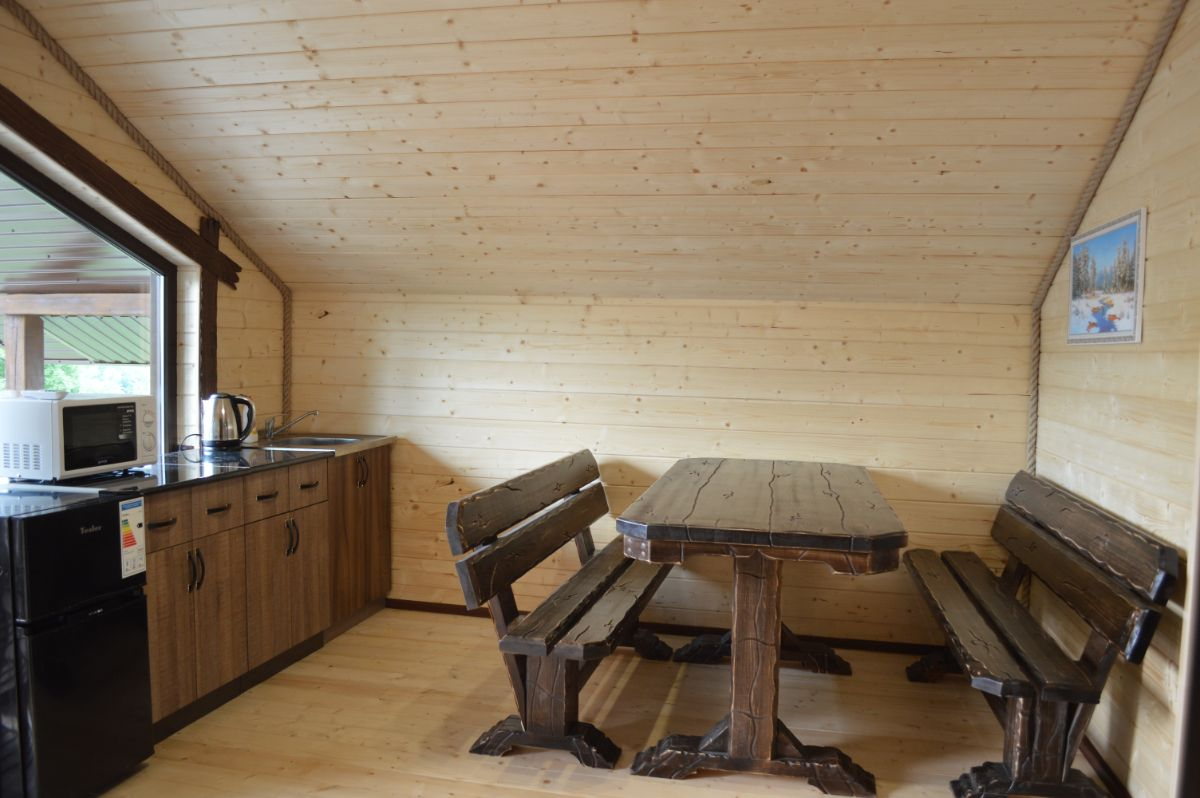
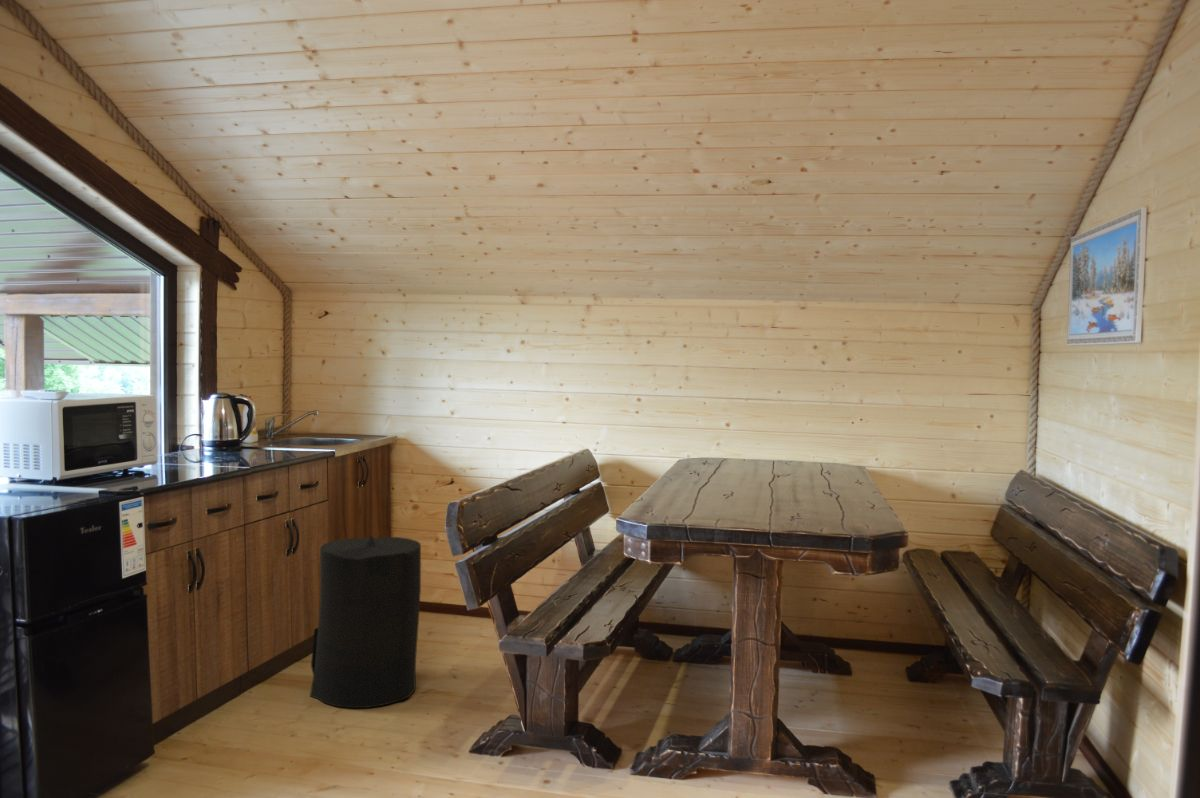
+ trash can (369, 611)
